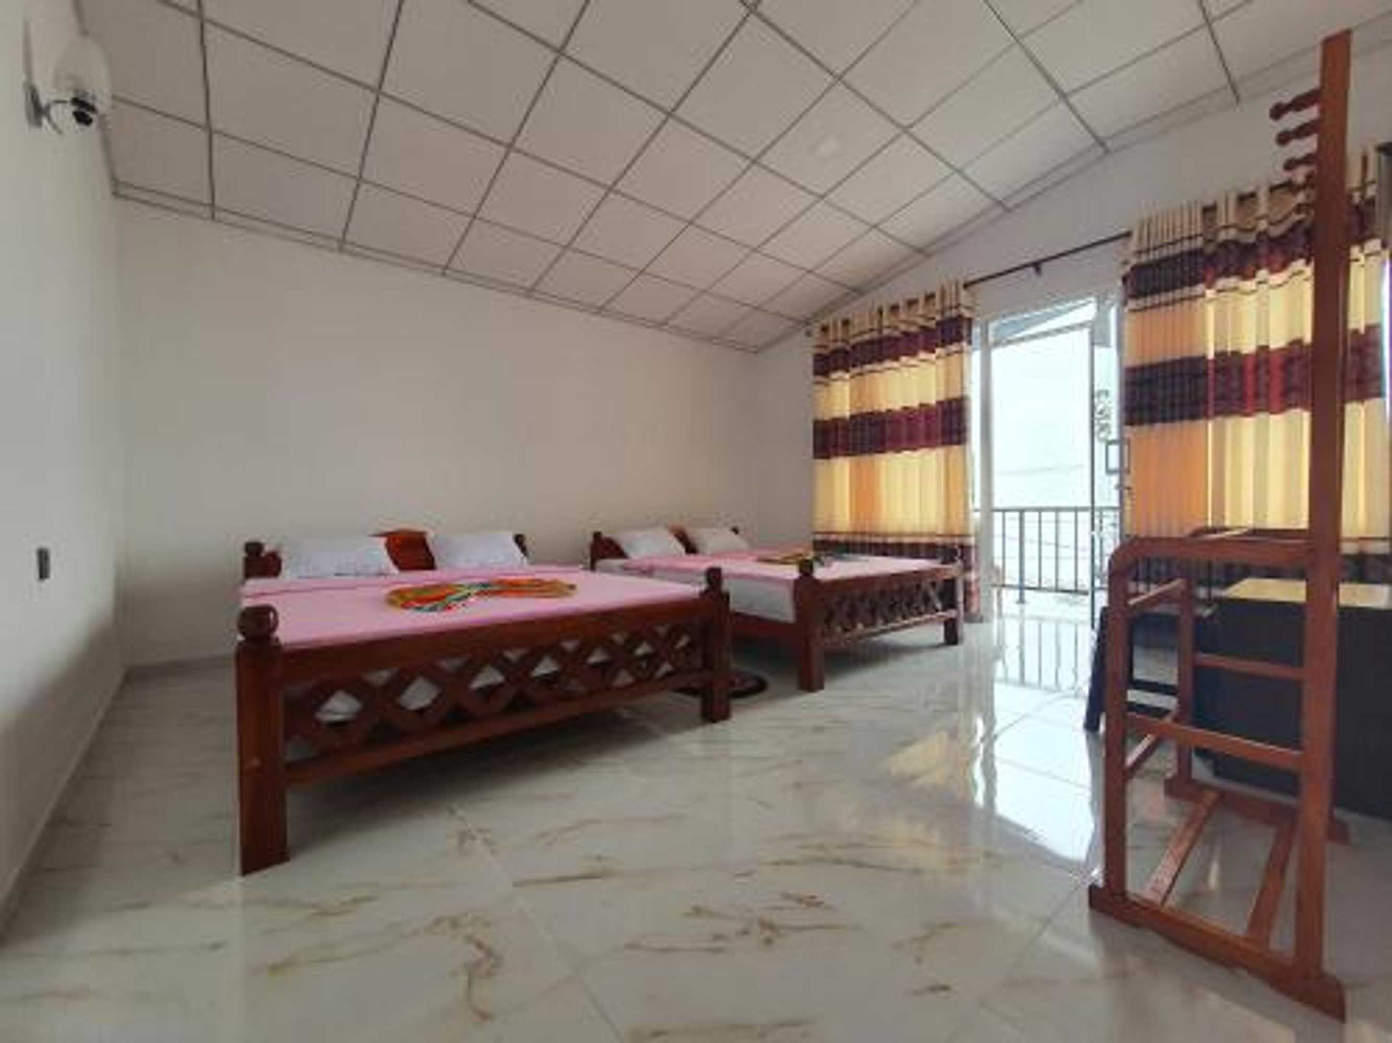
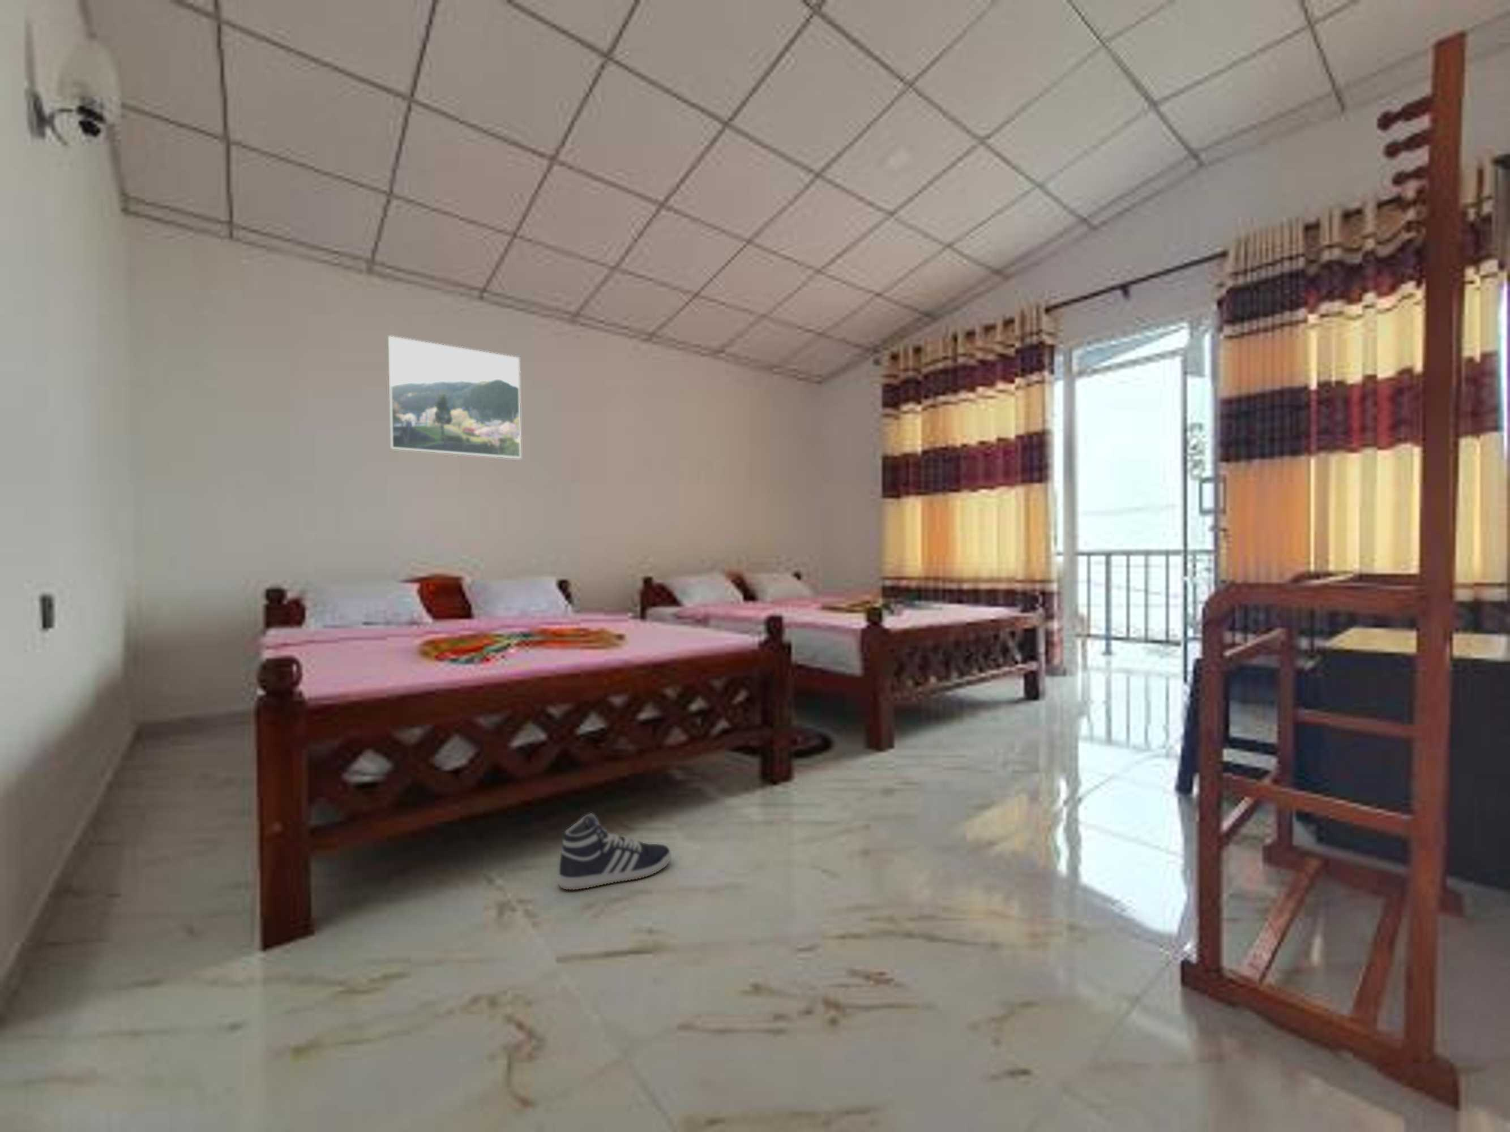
+ sneaker (617, 844)
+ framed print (458, 401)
